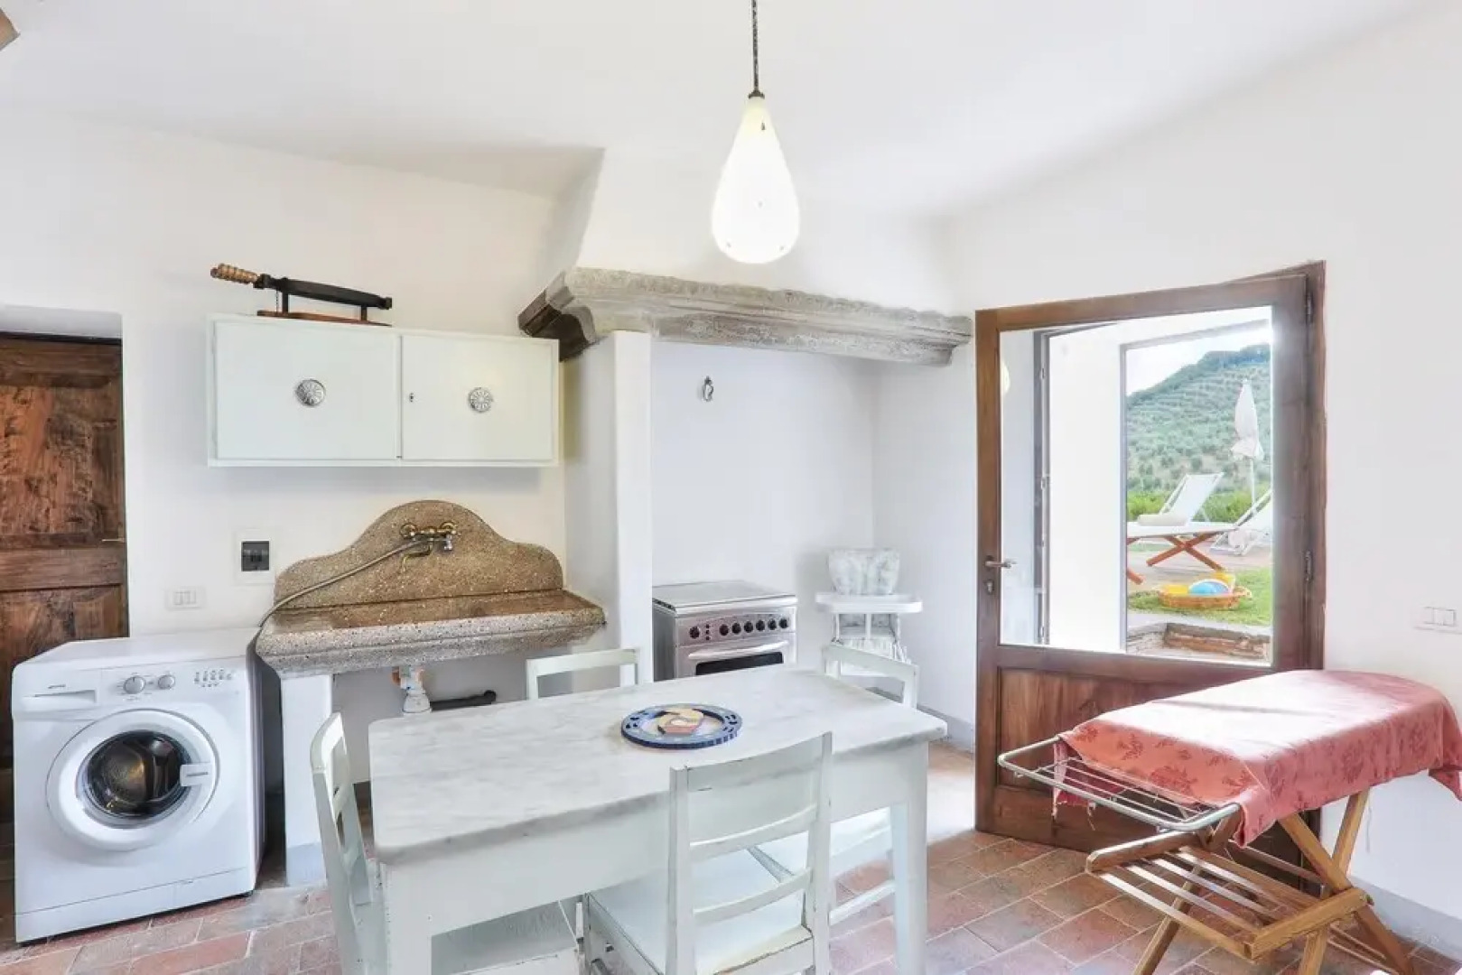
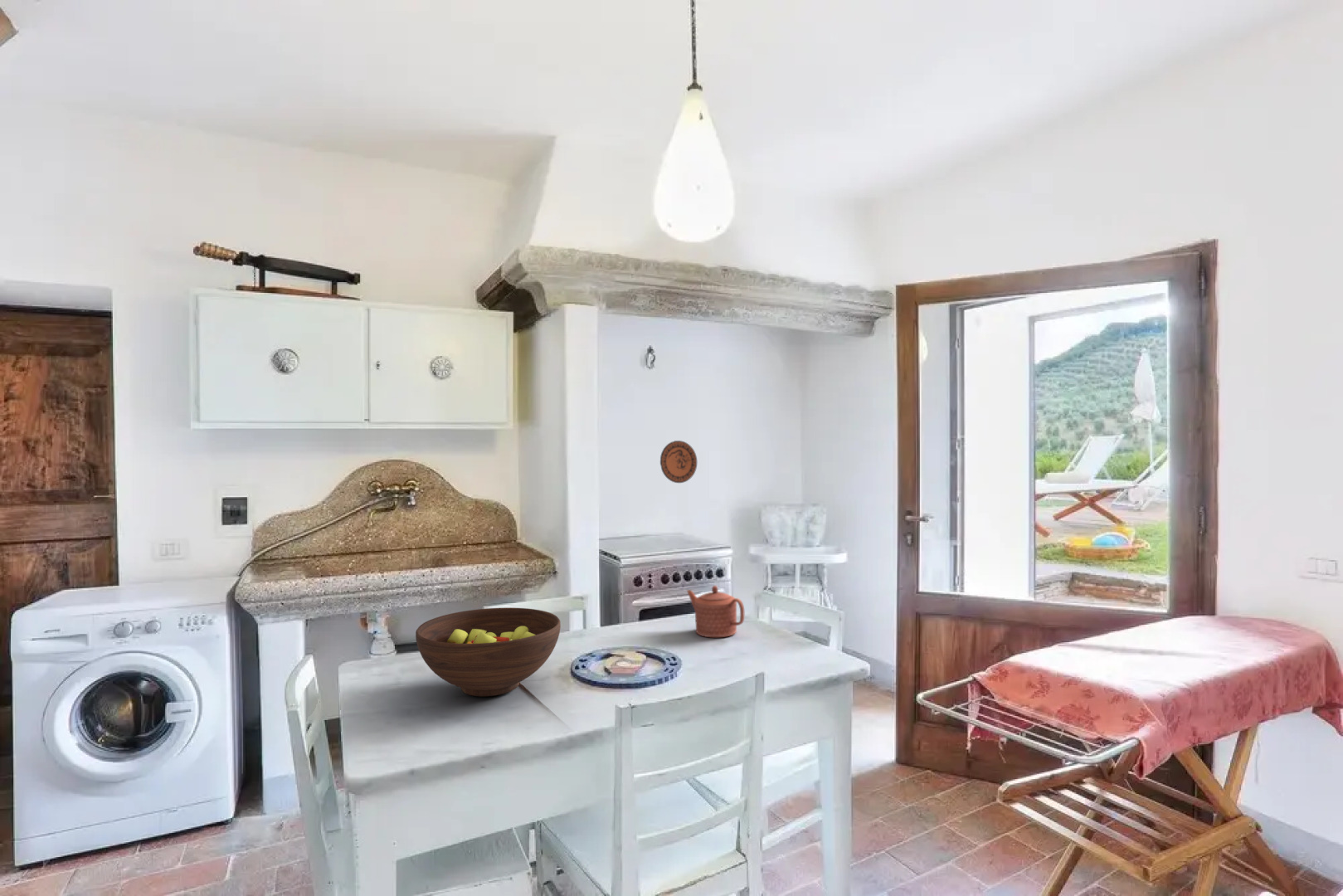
+ fruit bowl (489, 656)
+ decorative plate (678, 461)
+ teapot (715, 608)
